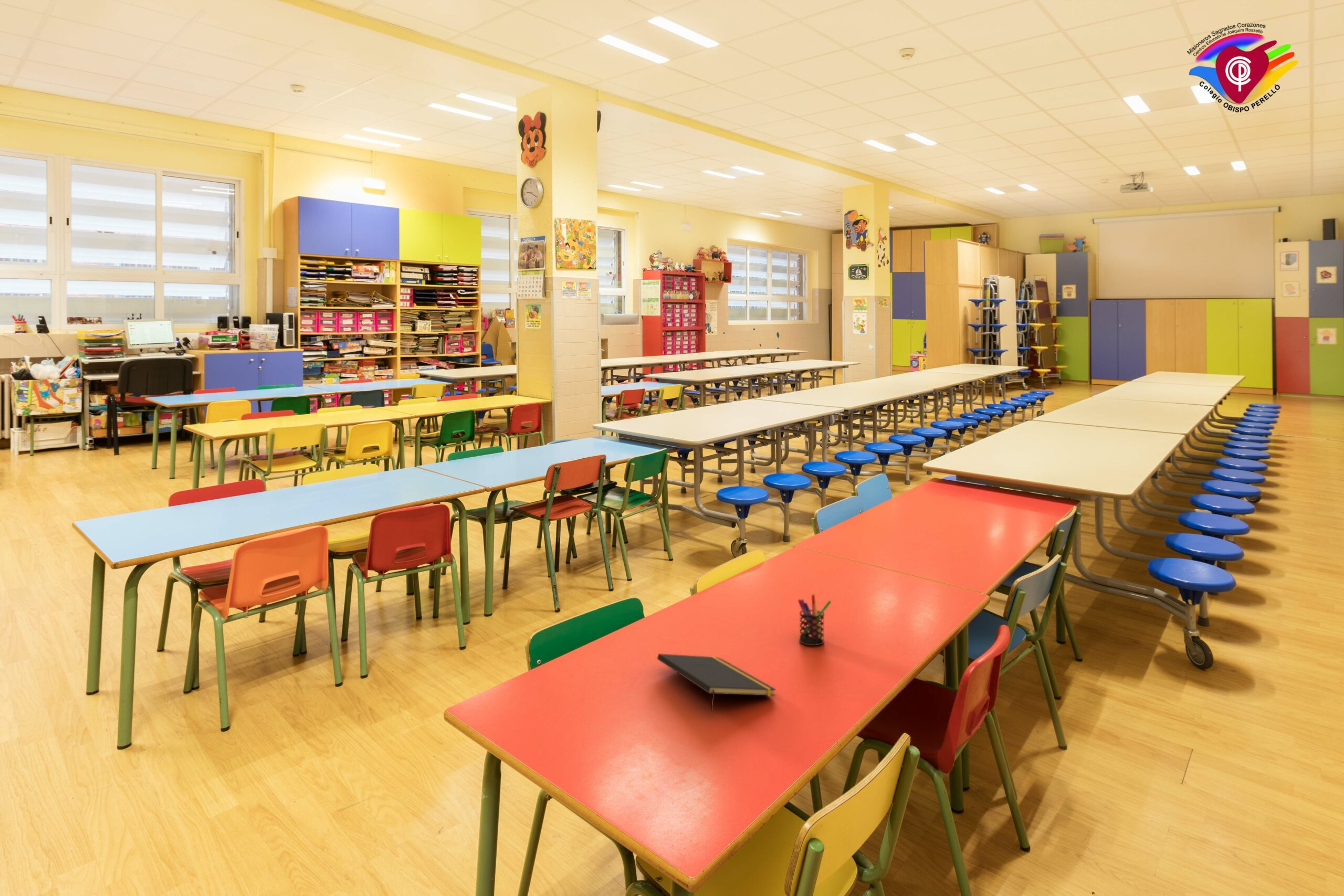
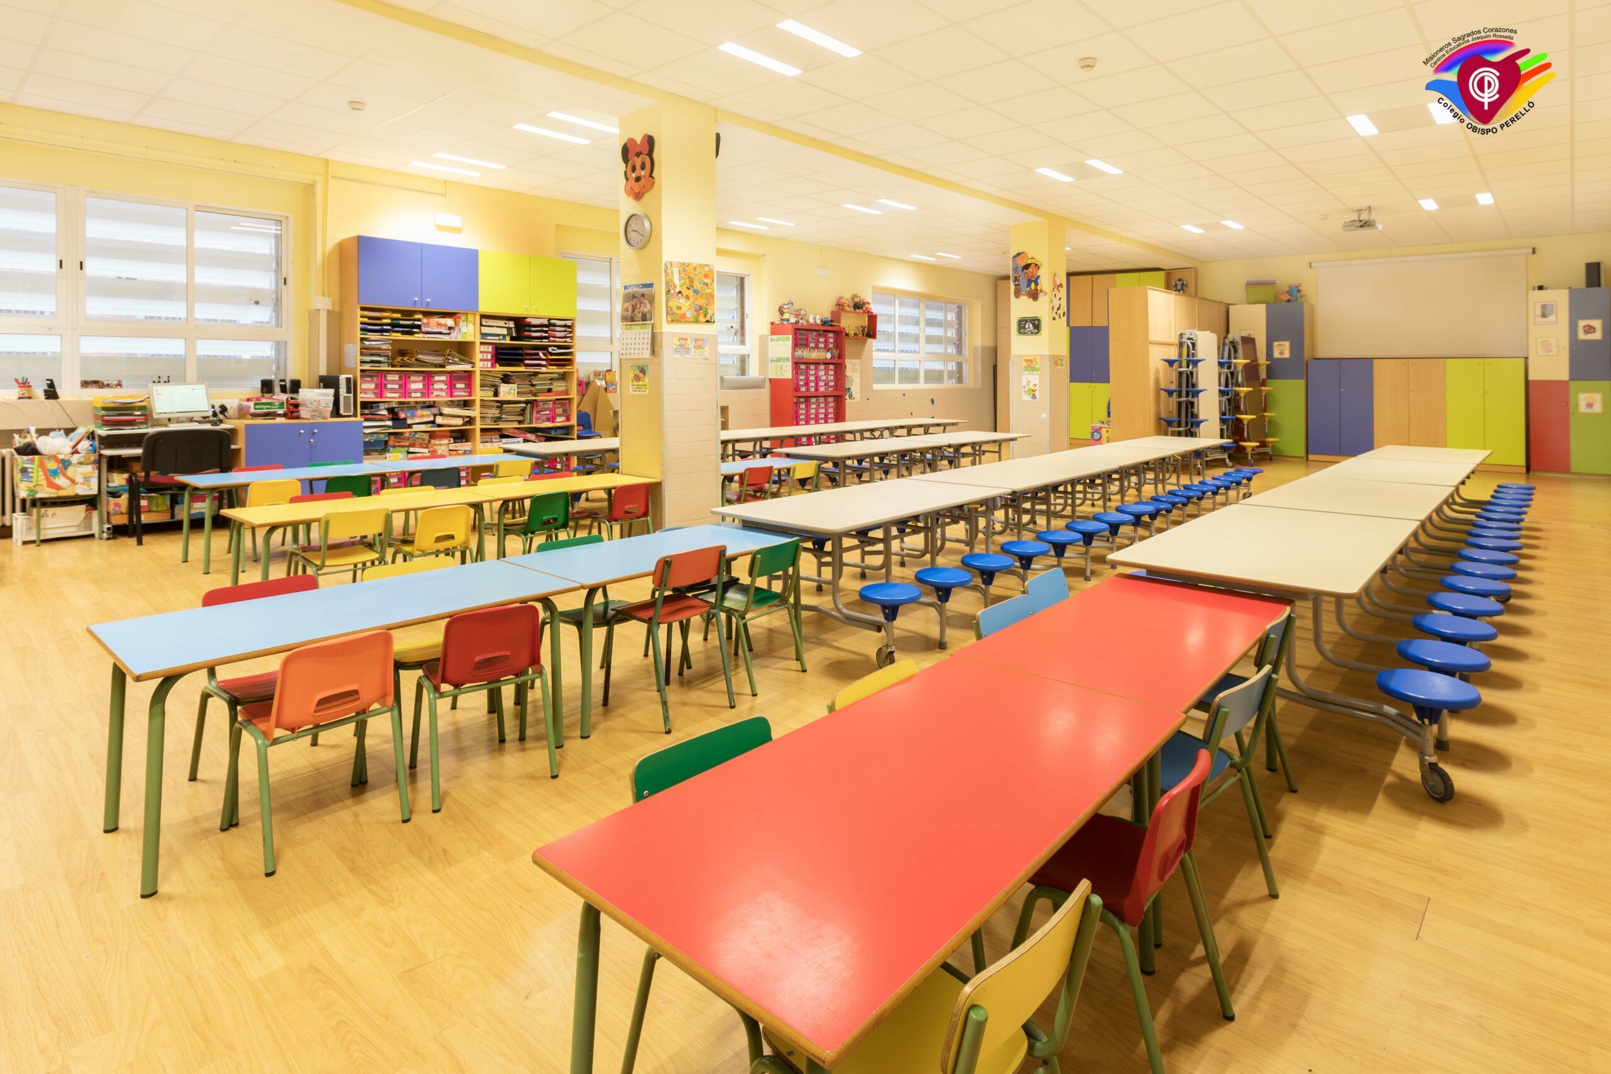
- pen holder (815, 617)
- notepad (714, 673)
